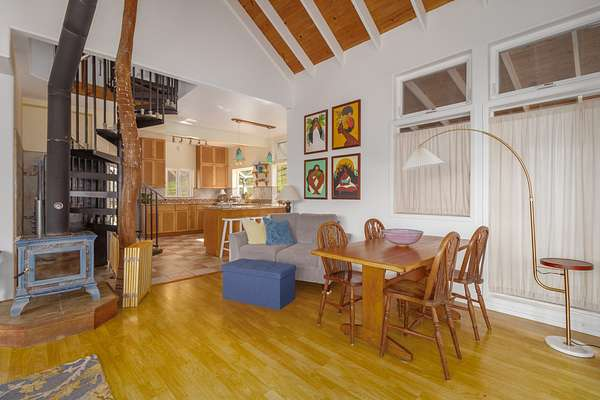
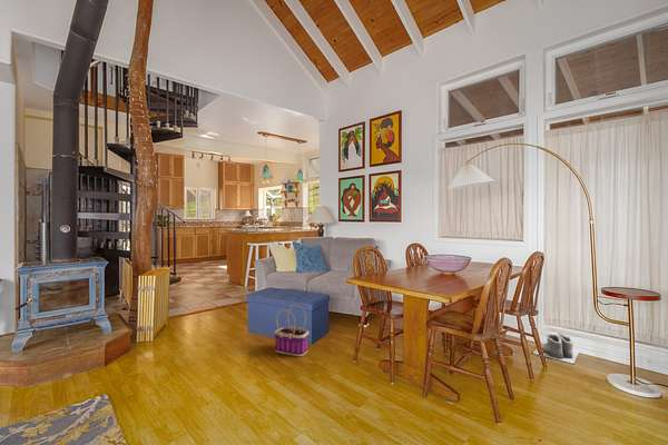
+ basket (292, 328)
+ boots (556, 343)
